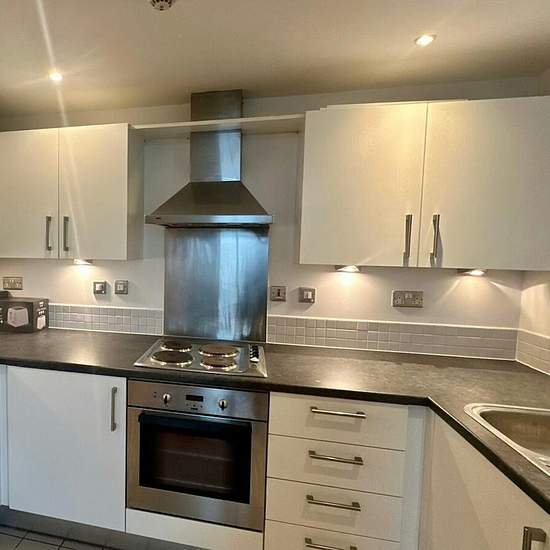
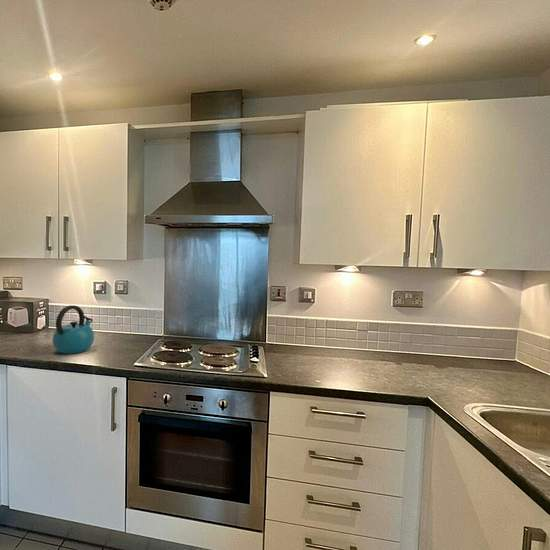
+ kettle (75, 327)
